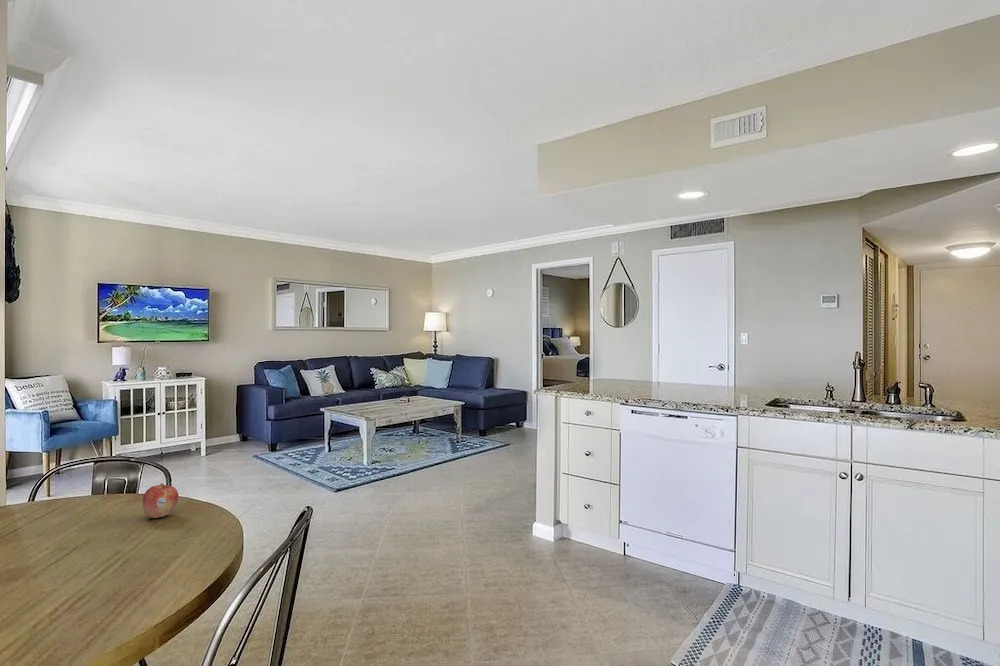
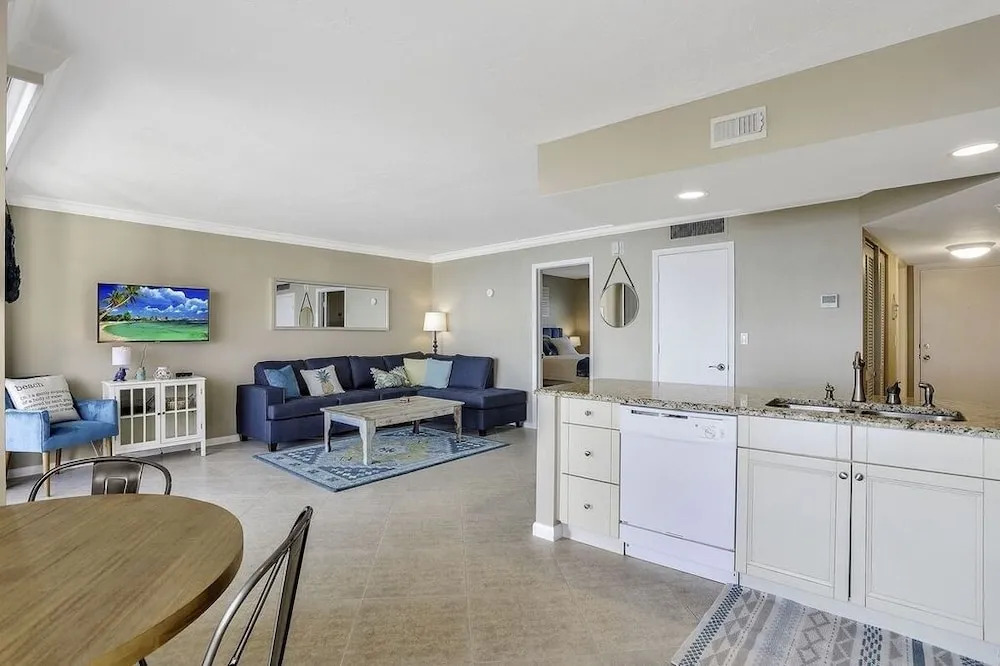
- fruit (161, 498)
